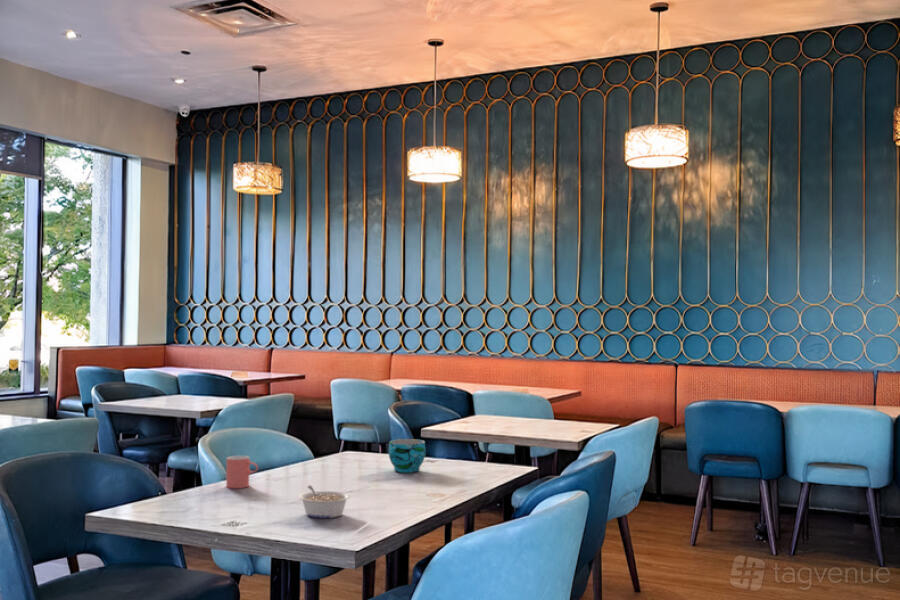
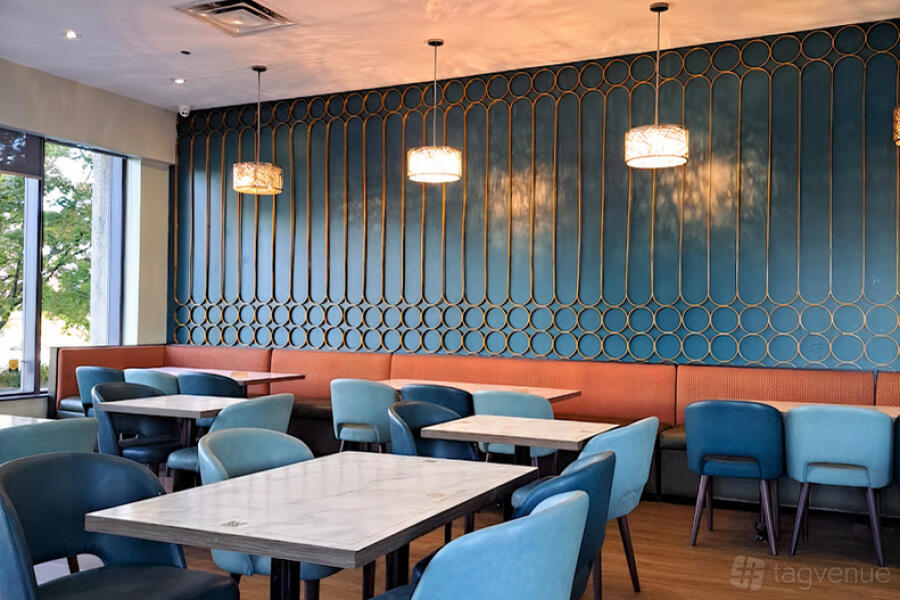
- cup (406, 456)
- legume (322, 503)
- cup (242, 472)
